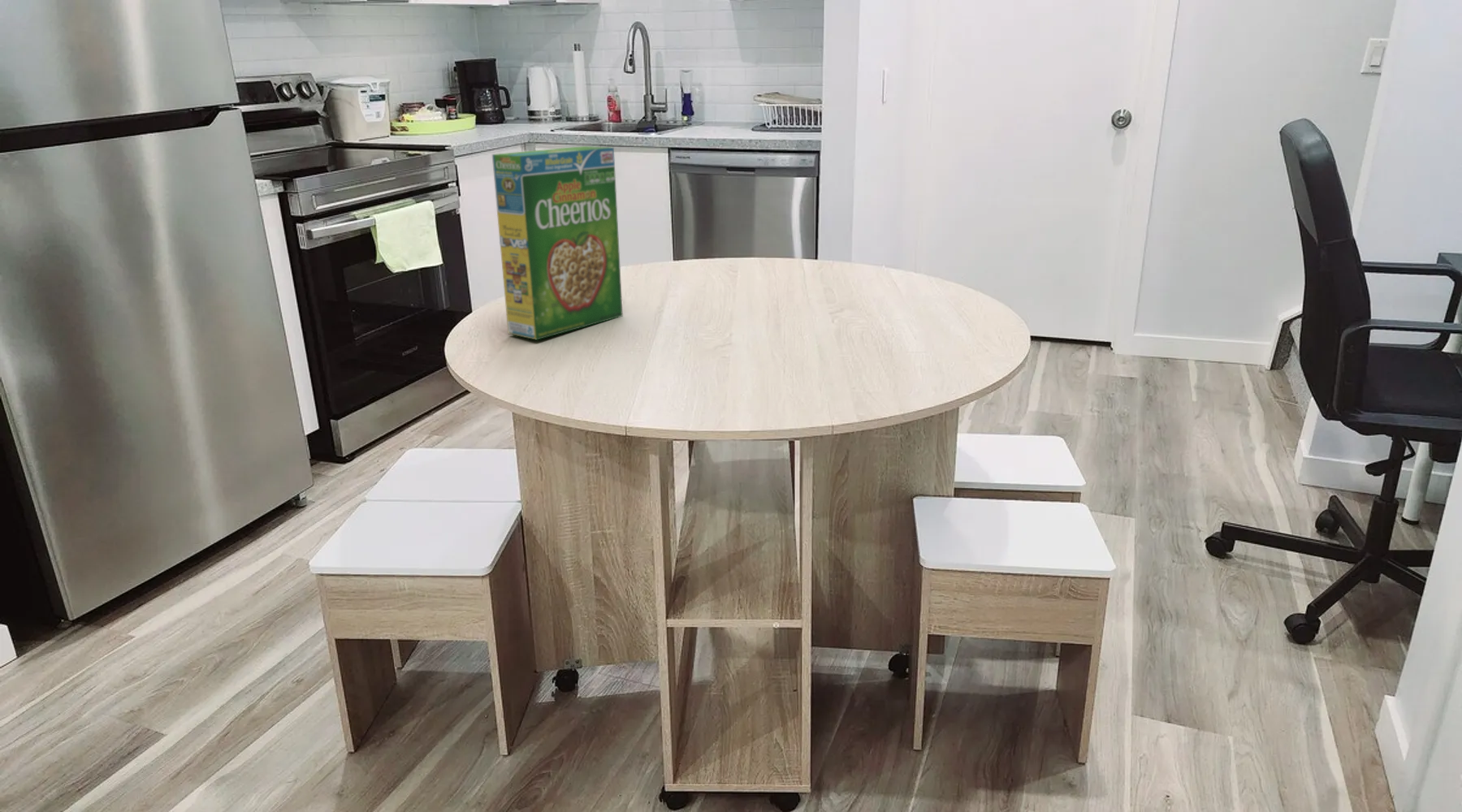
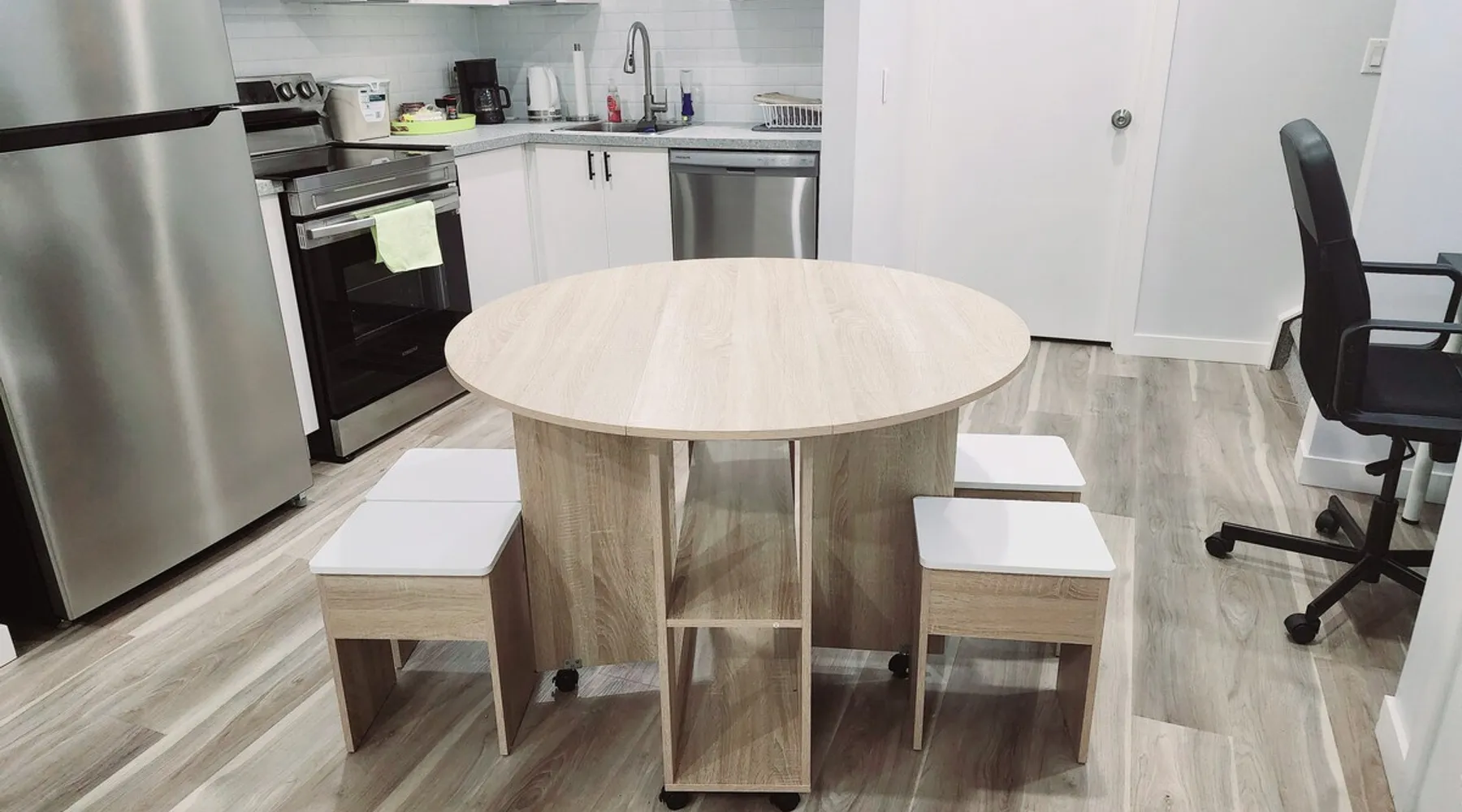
- cereal box (561, 240)
